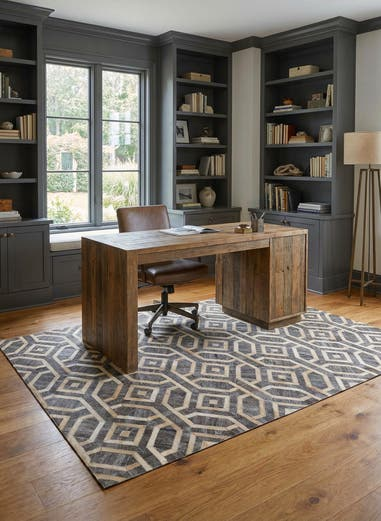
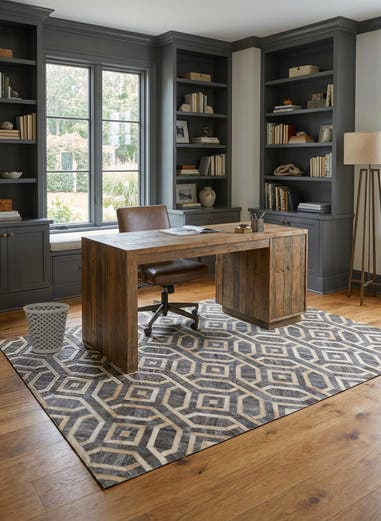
+ wastebasket (47, 328)
